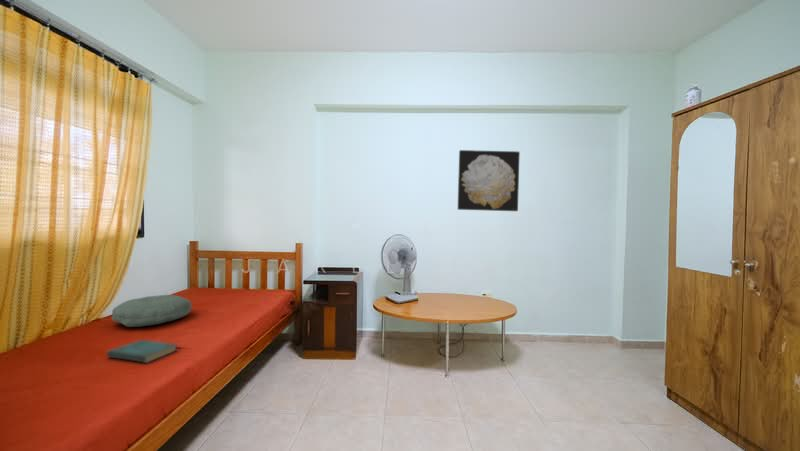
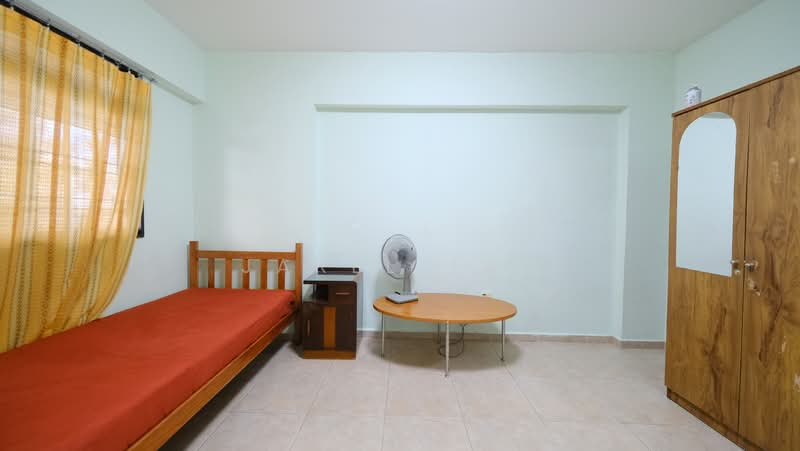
- wall art (488, 180)
- book (143, 350)
- pillow (152, 309)
